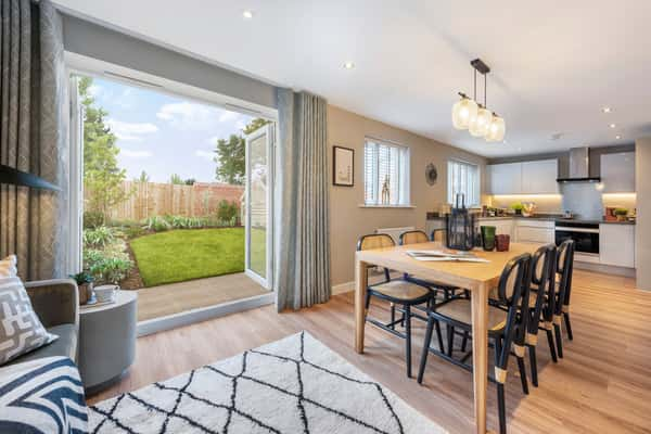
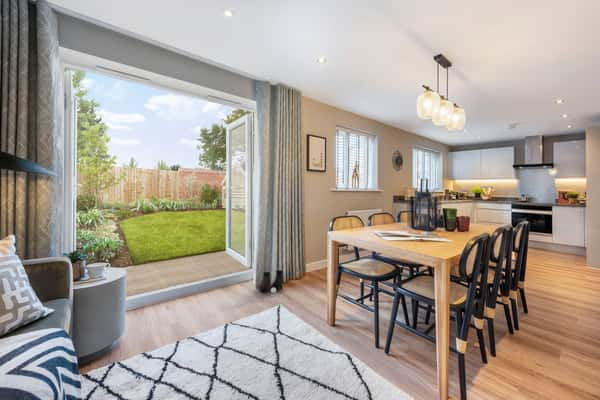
+ boots (269, 279)
